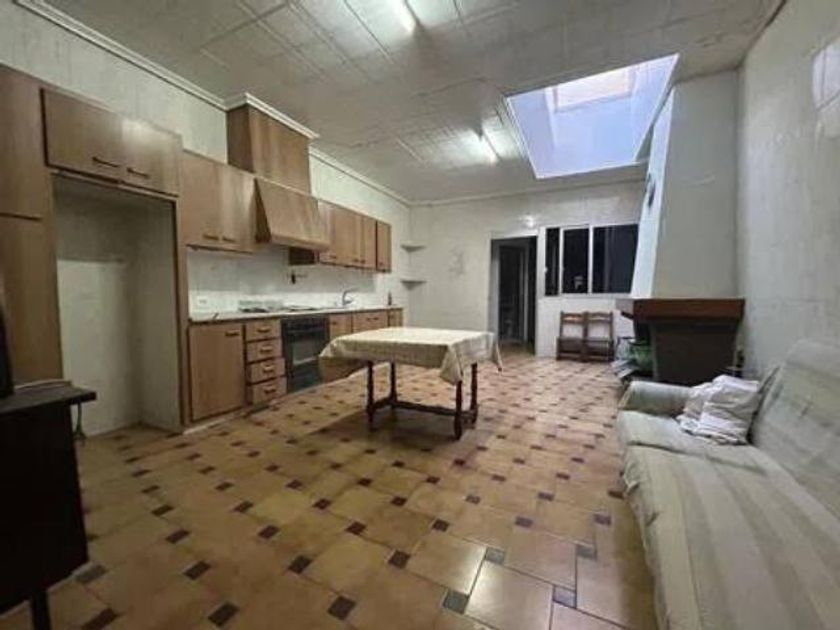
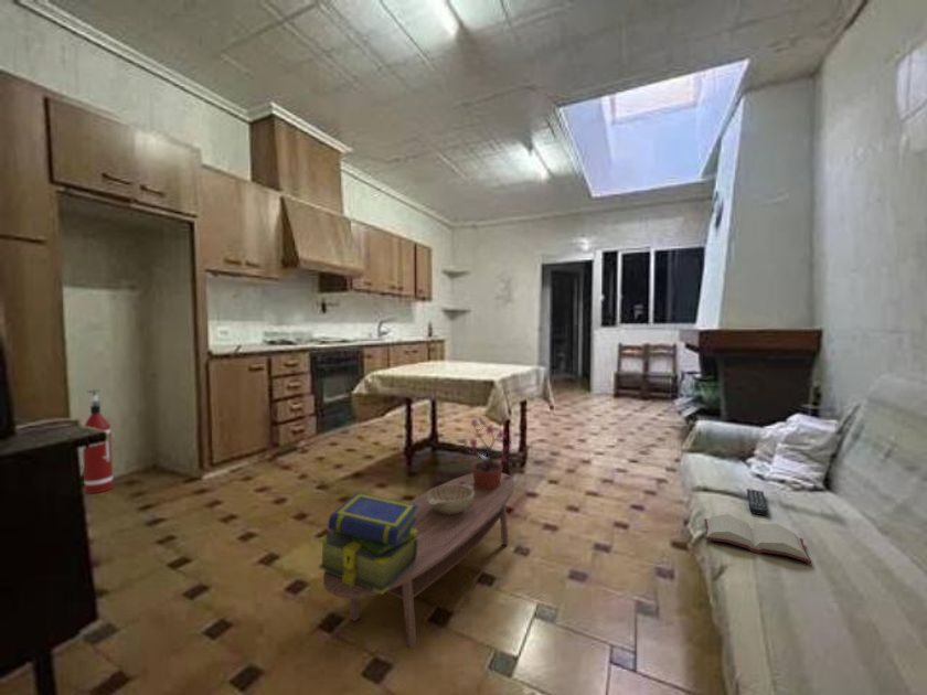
+ hardback book (753, 534)
+ remote control (756, 501)
+ potted plant (489, 449)
+ coffee table (440, 545)
+ decorative bowl (450, 500)
+ fire extinguisher (102, 443)
+ stack of books (373, 535)
